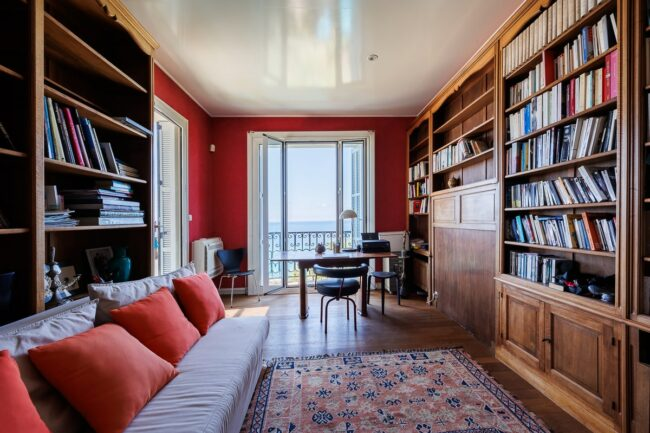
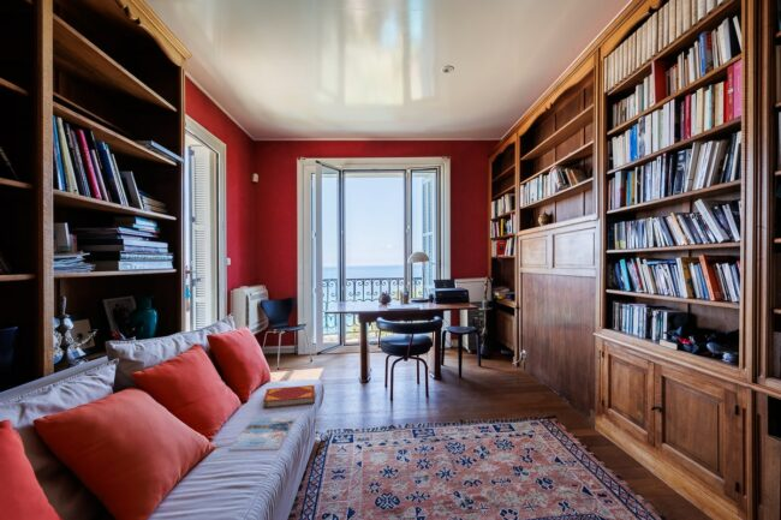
+ hardback book (290, 395)
+ magazine (264, 431)
